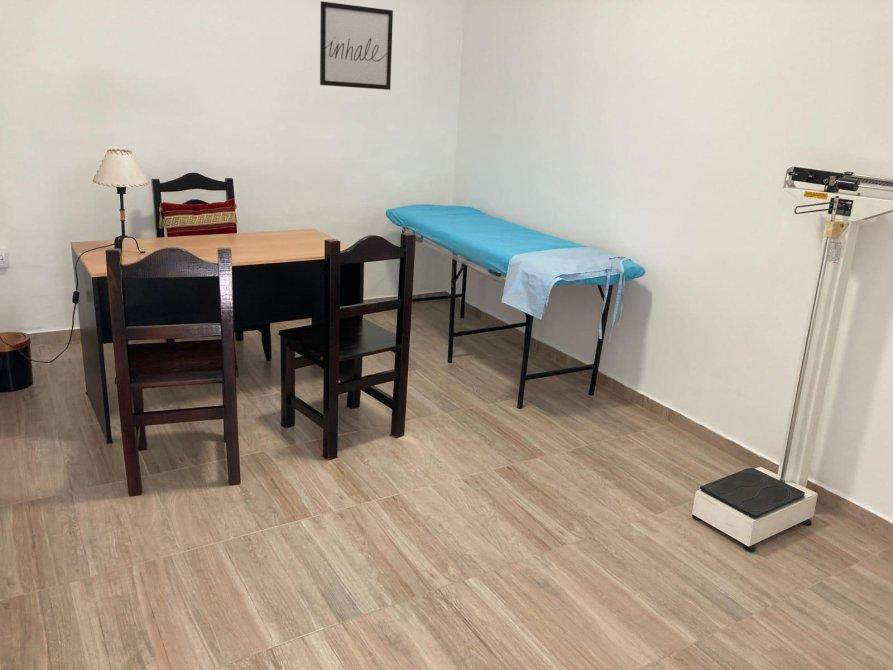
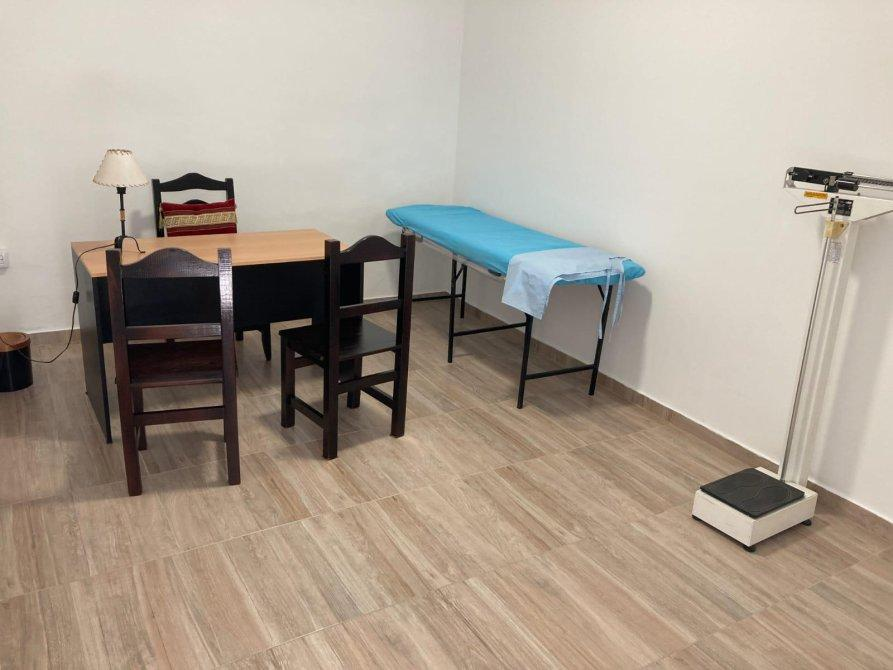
- wall art (356, 47)
